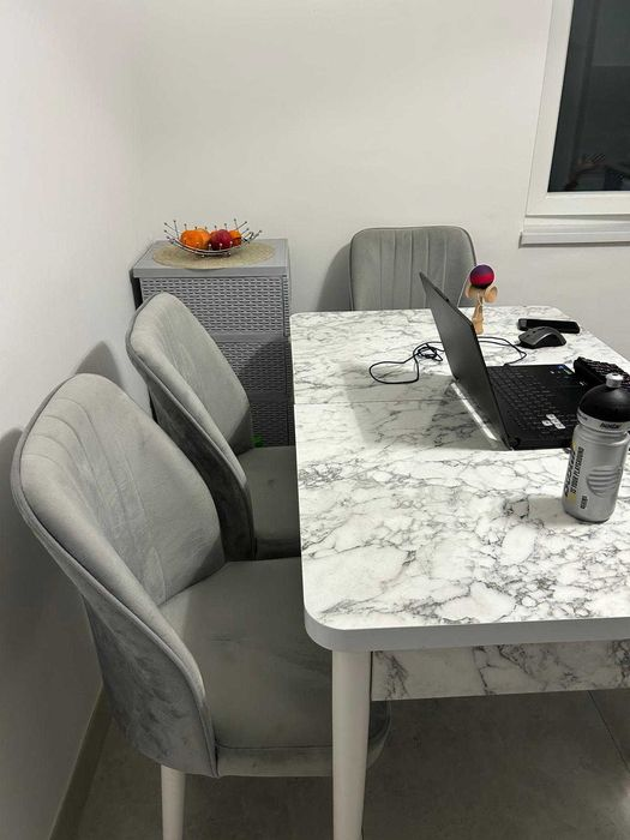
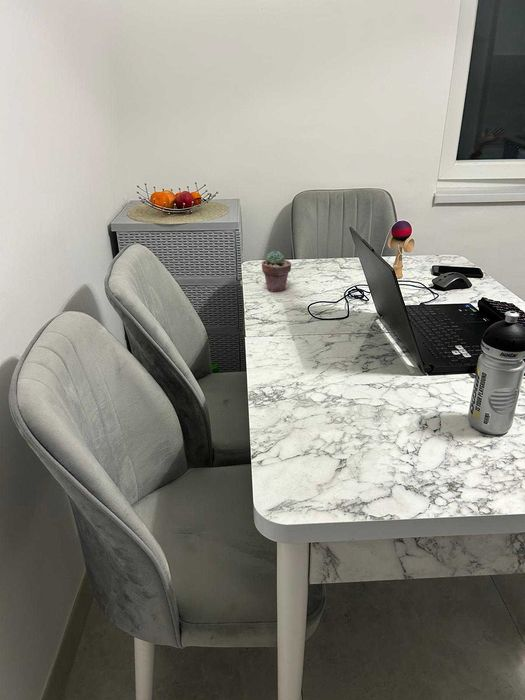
+ potted succulent (276, 270)
